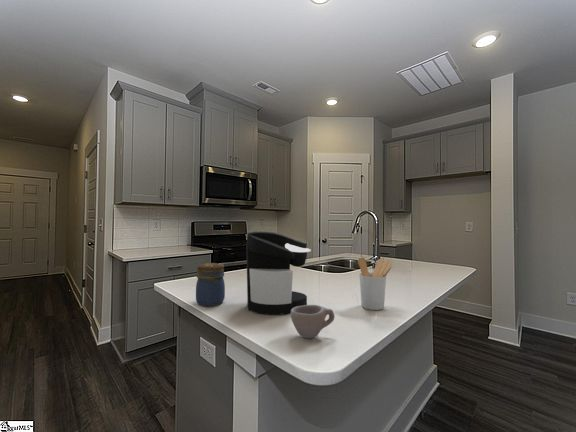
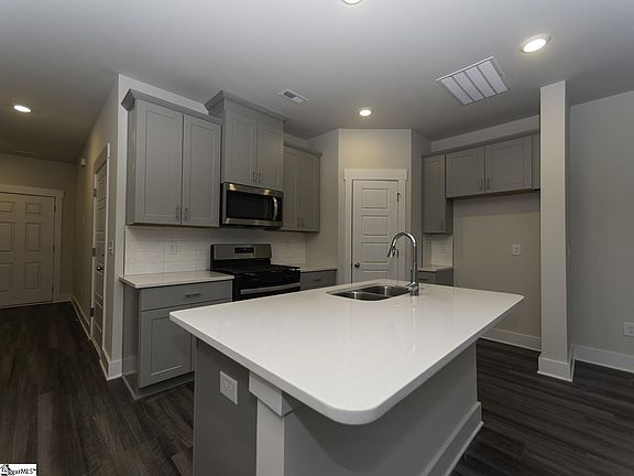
- utensil holder (376, 281)
- cup (312, 321)
- coffee maker (278, 268)
- jar (210, 283)
